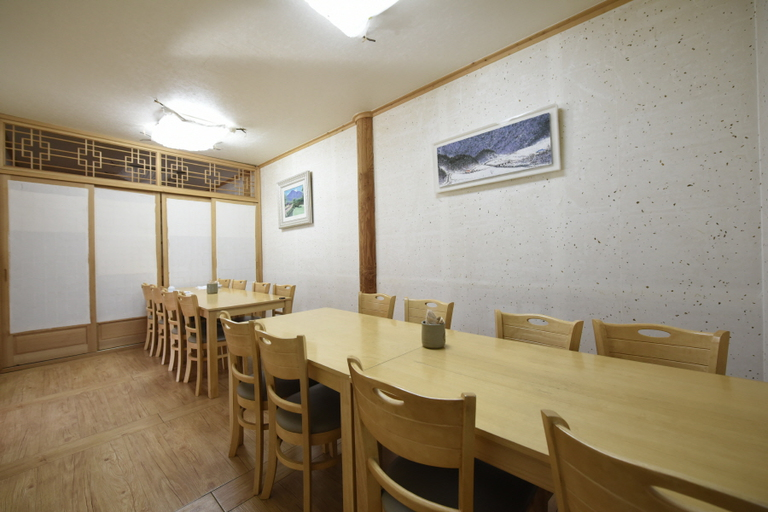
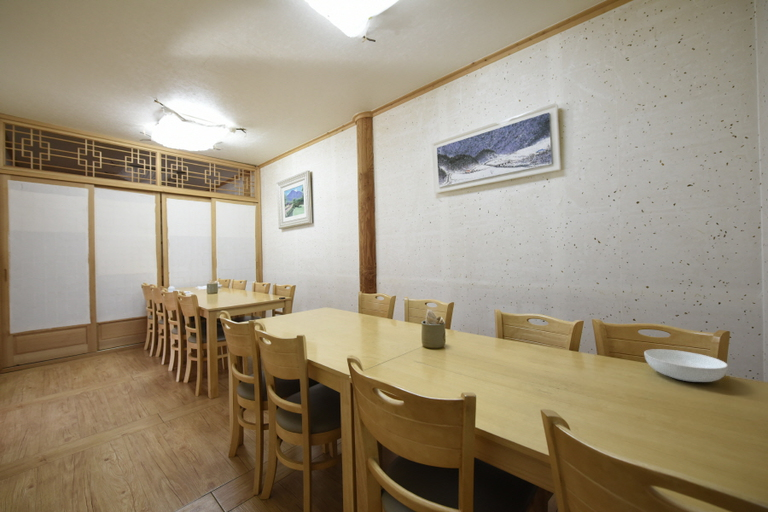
+ serving bowl (683, 367)
